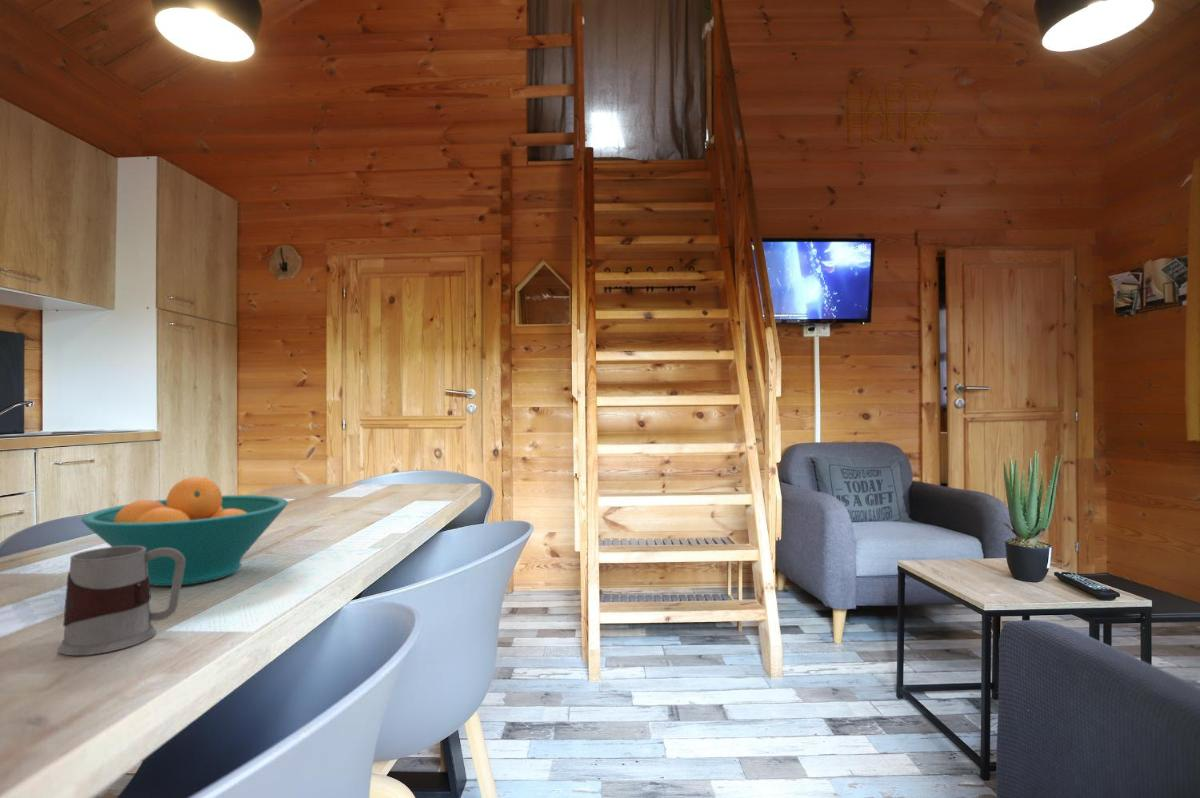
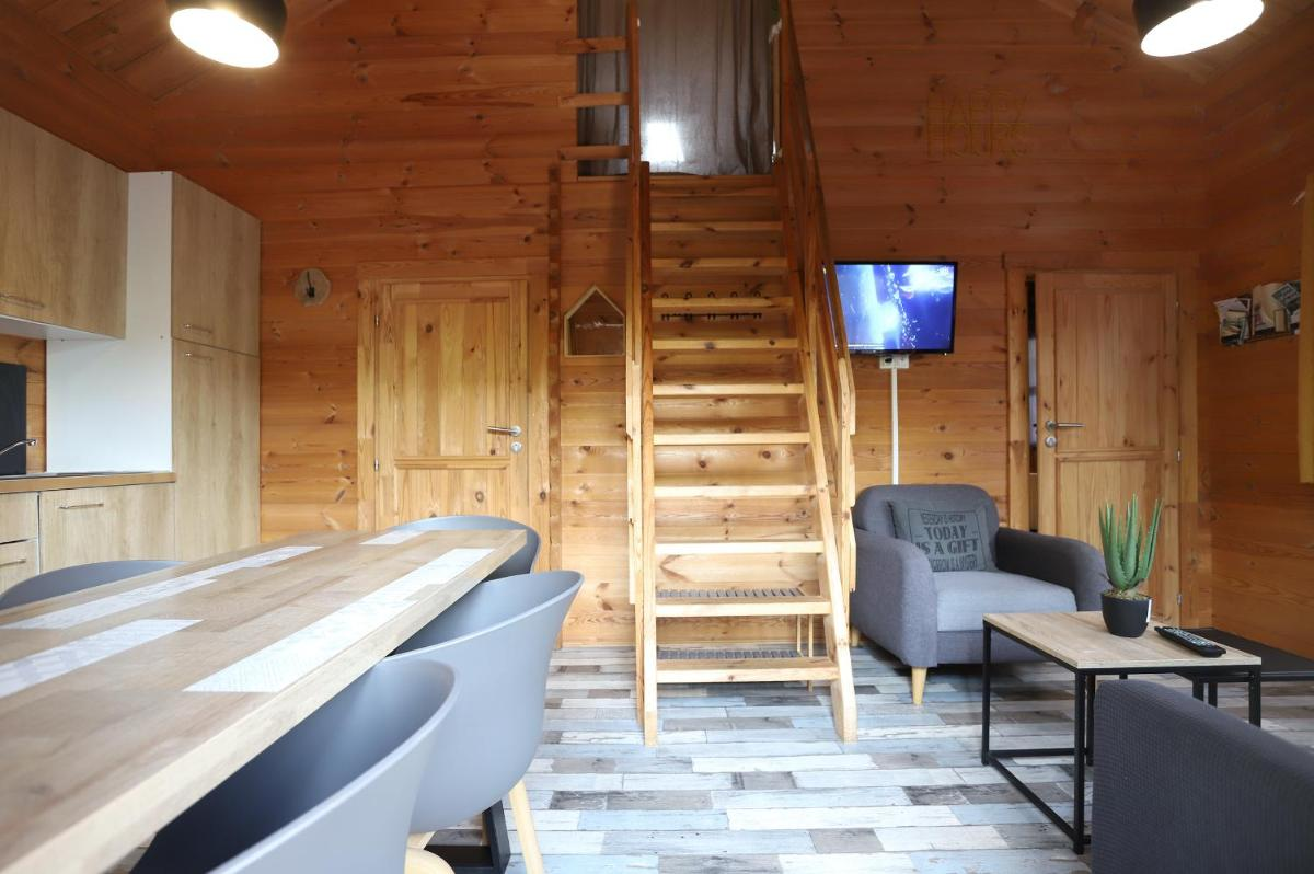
- mug (124, 594)
- fruit bowl (192, 526)
